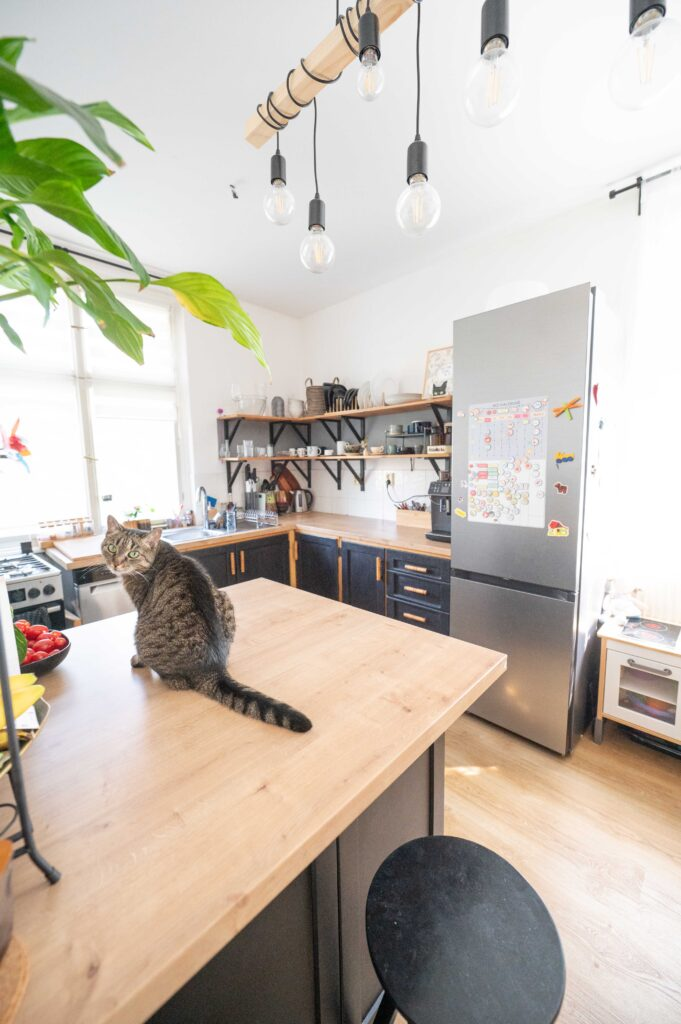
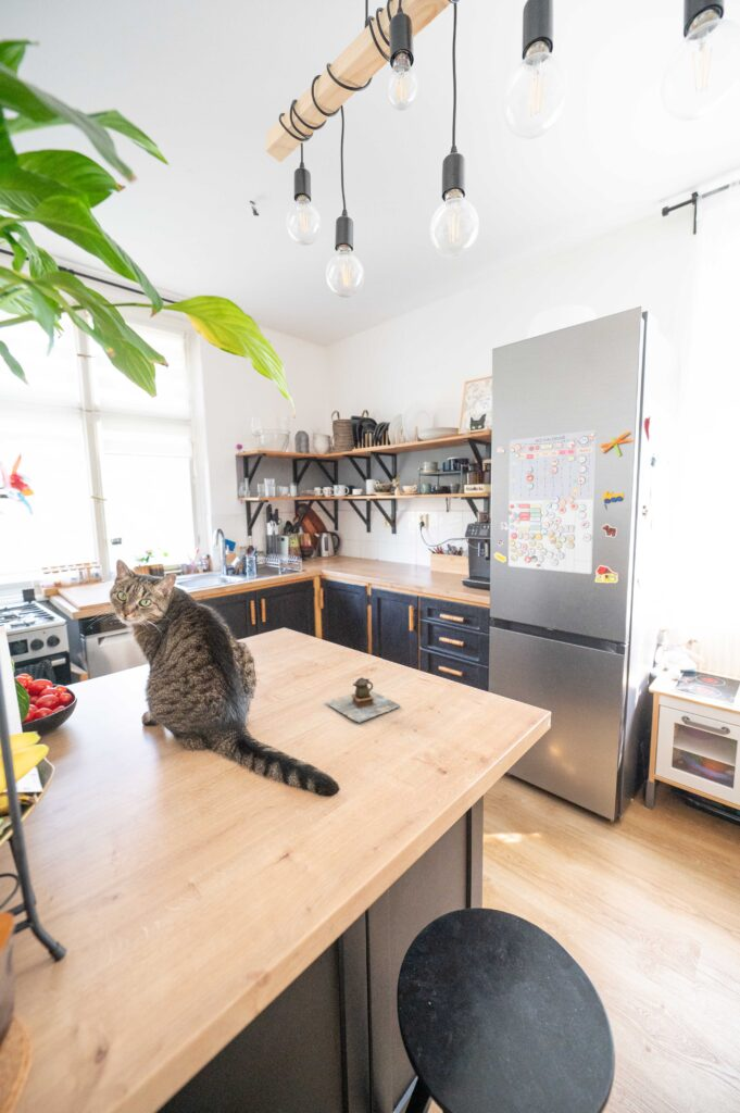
+ teapot (362, 690)
